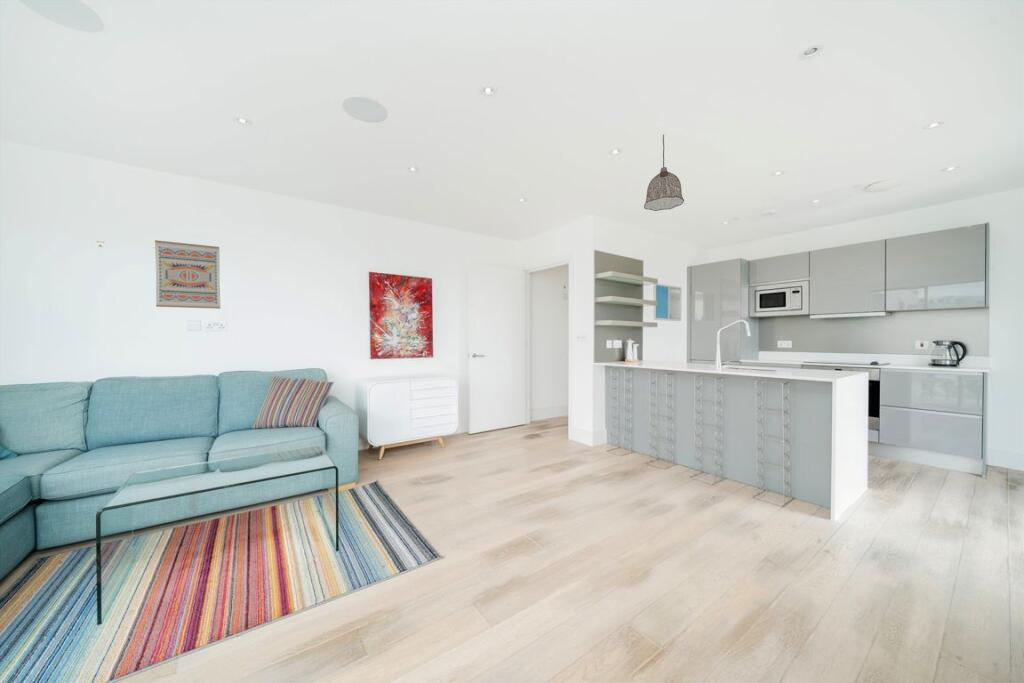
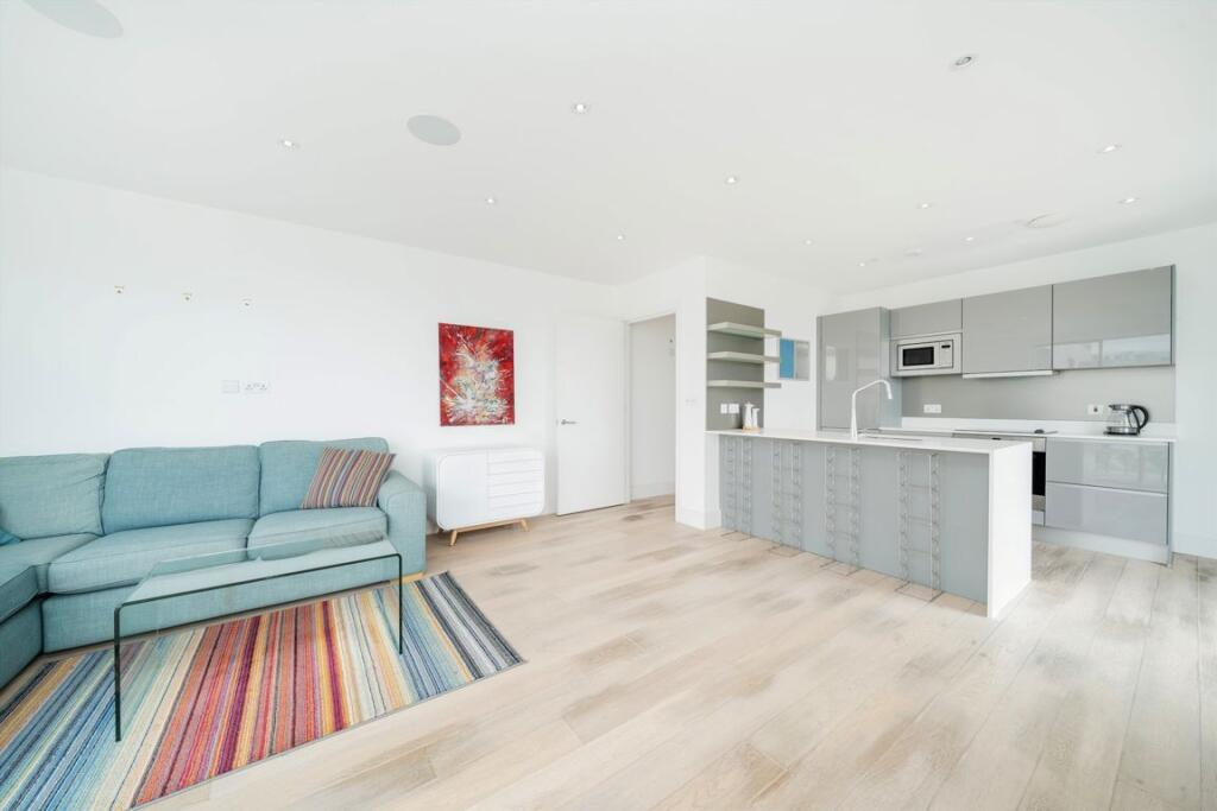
- wall art (189, 275)
- pendant lamp (663, 169)
